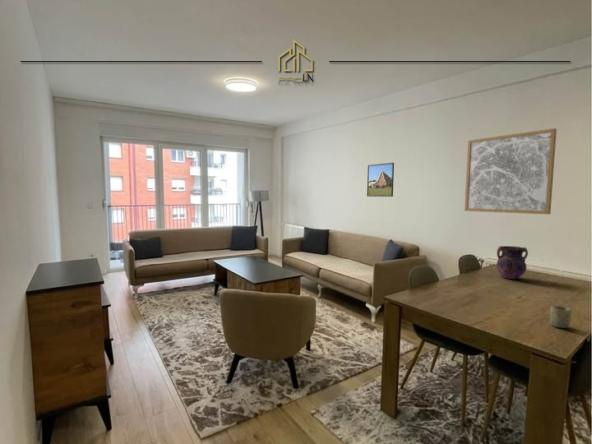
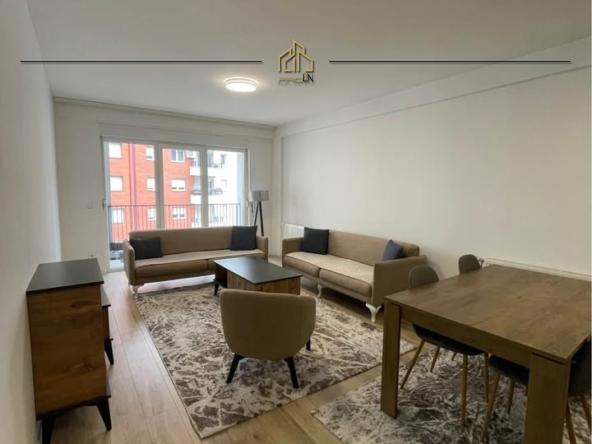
- cup (560, 316)
- vase (511, 262)
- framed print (379, 180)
- wall art (505, 174)
